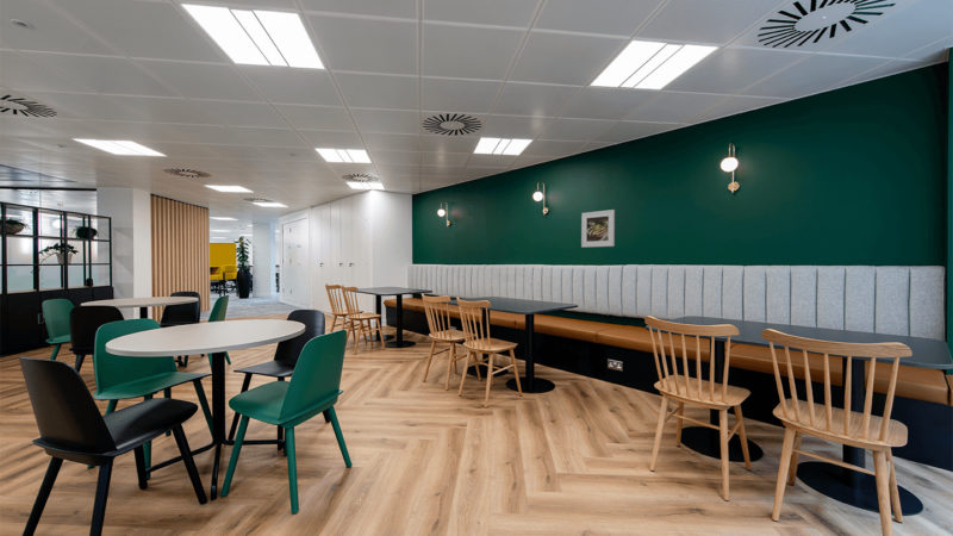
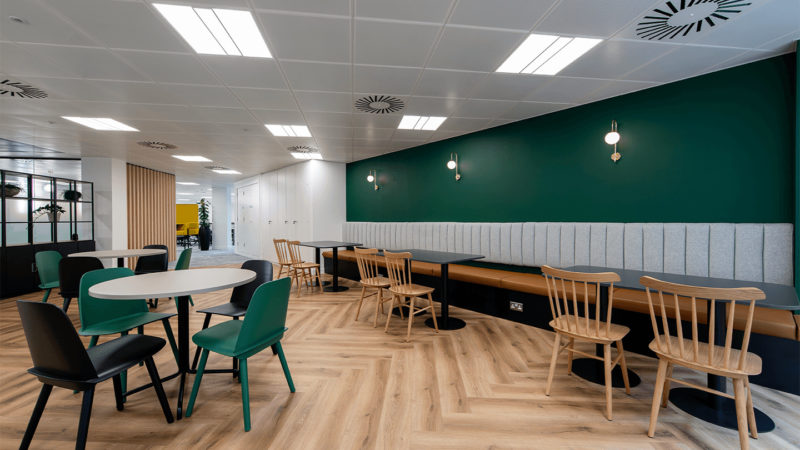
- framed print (597, 229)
